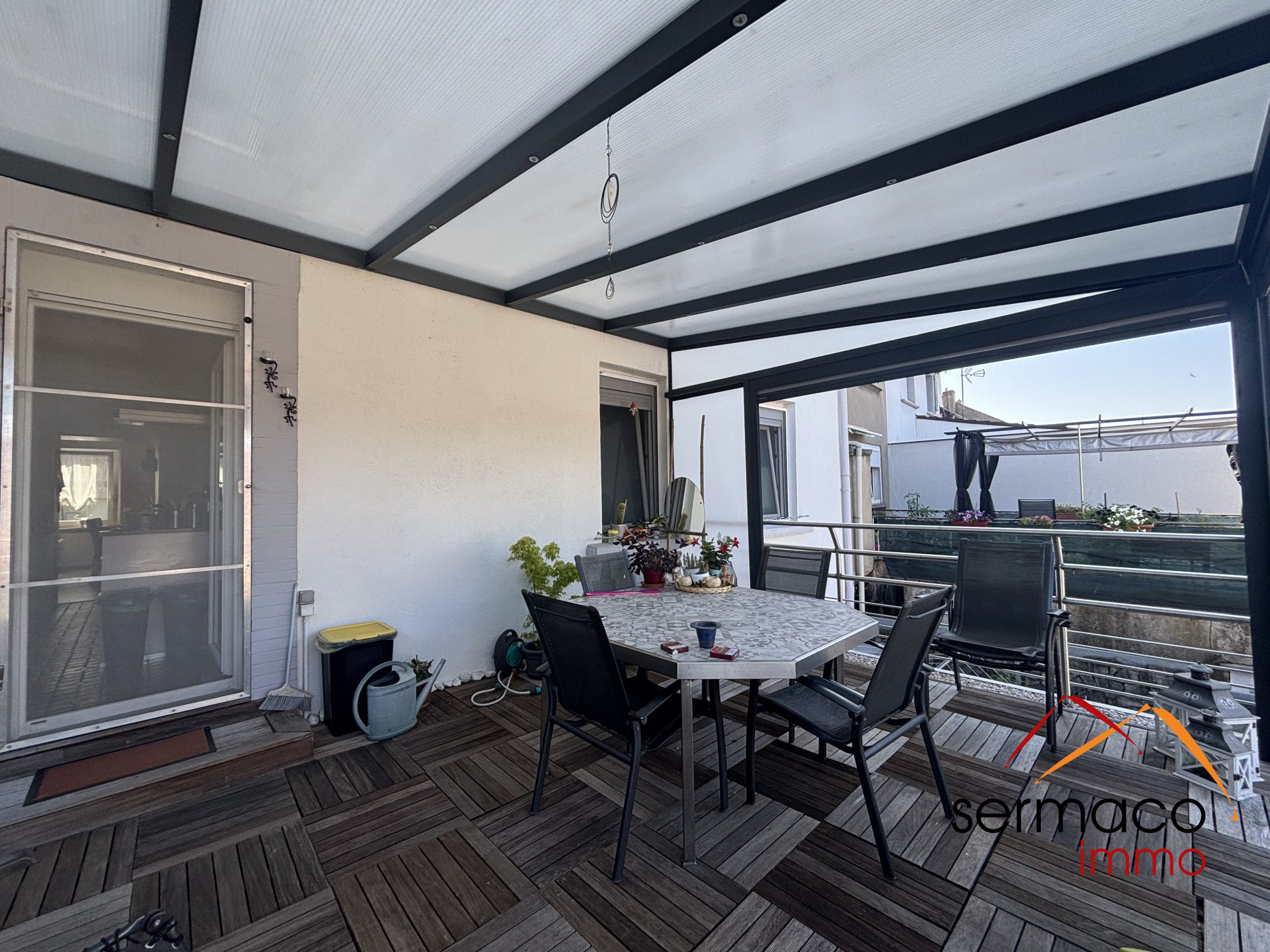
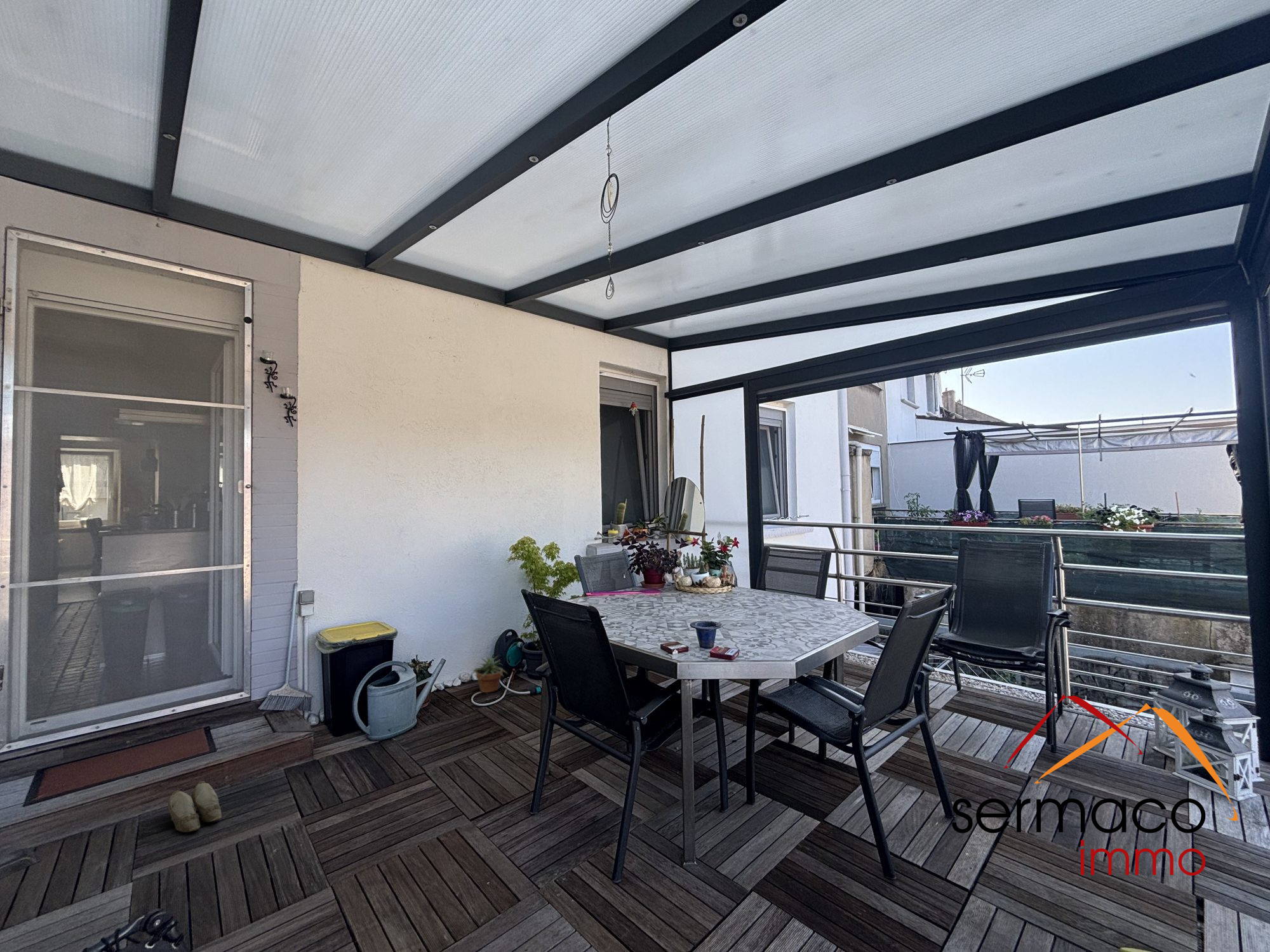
+ potted plant (490, 671)
+ slippers (196, 806)
